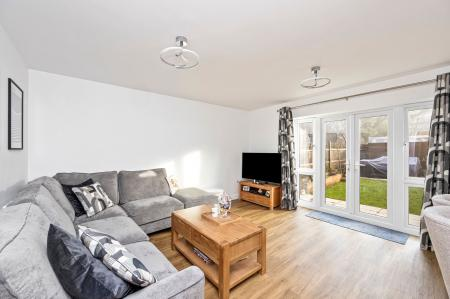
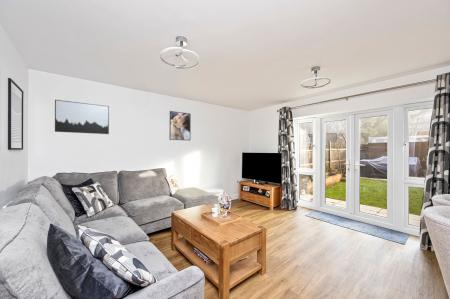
+ wall art (83, 118)
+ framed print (180, 126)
